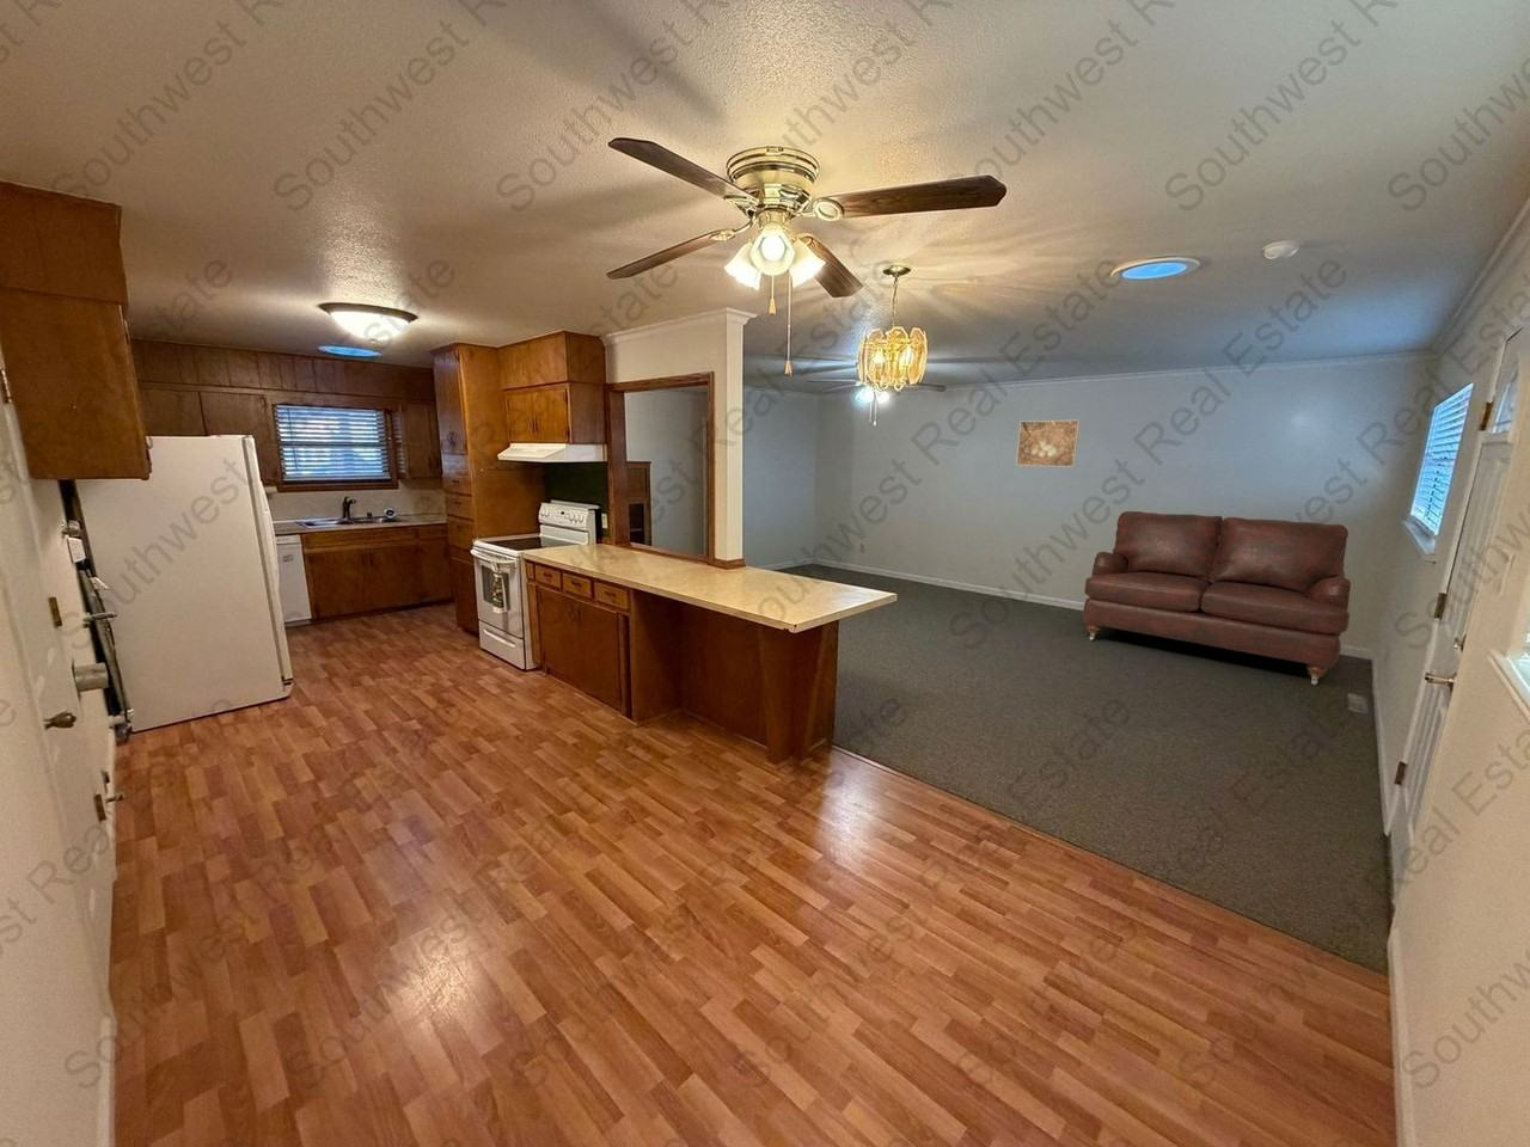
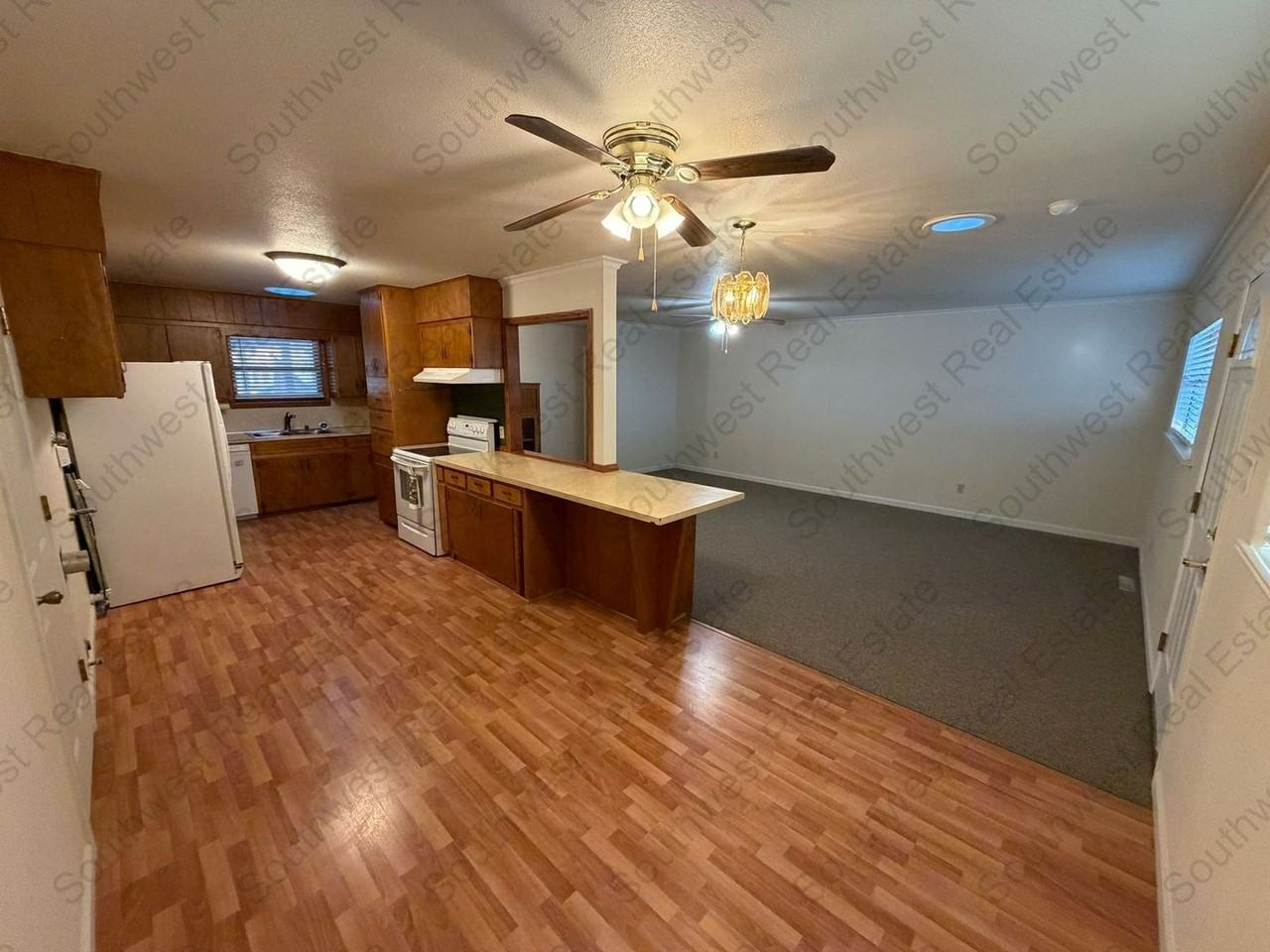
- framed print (1046, 443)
- sofa (1211, 583)
